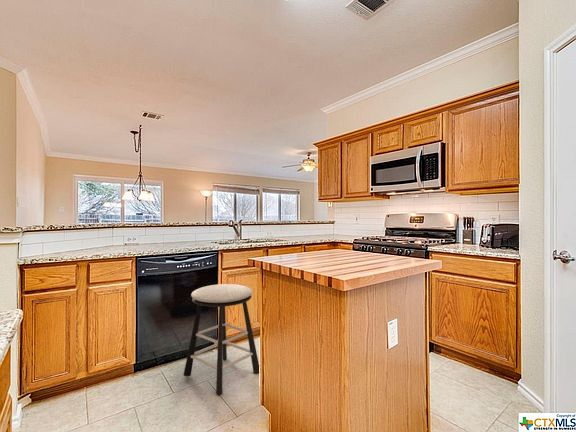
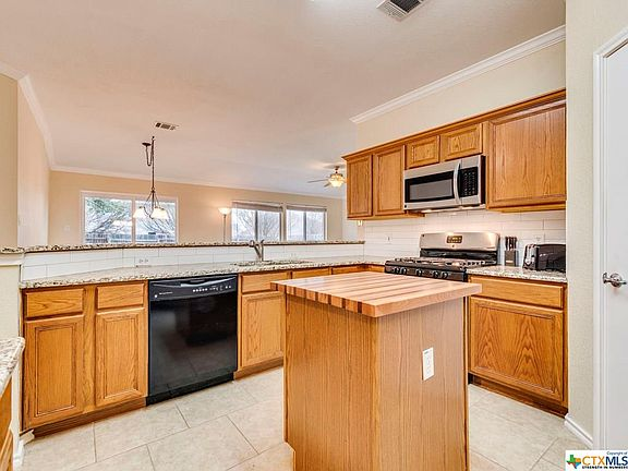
- stool (222, 330)
